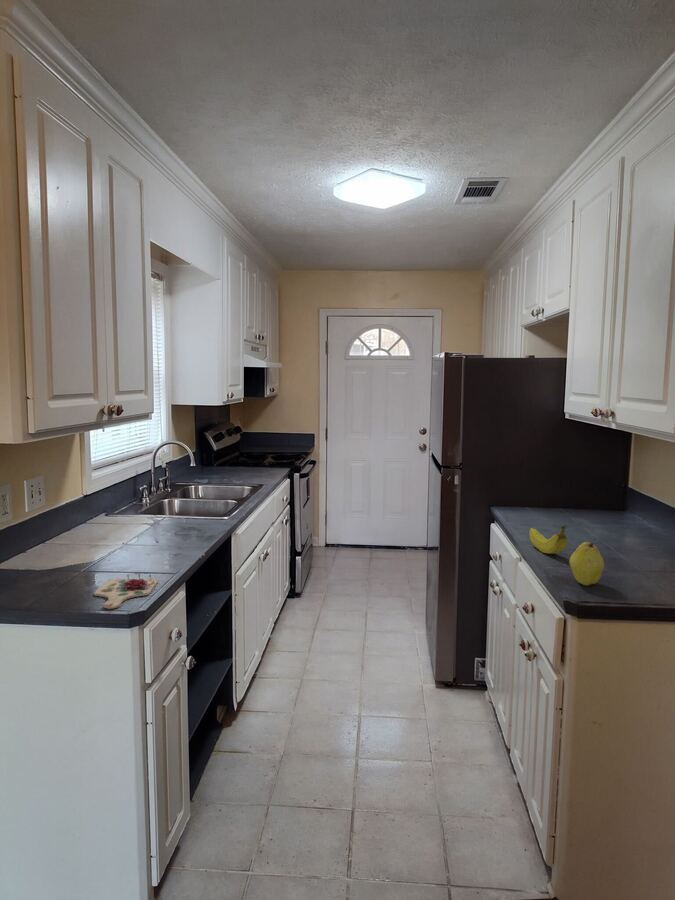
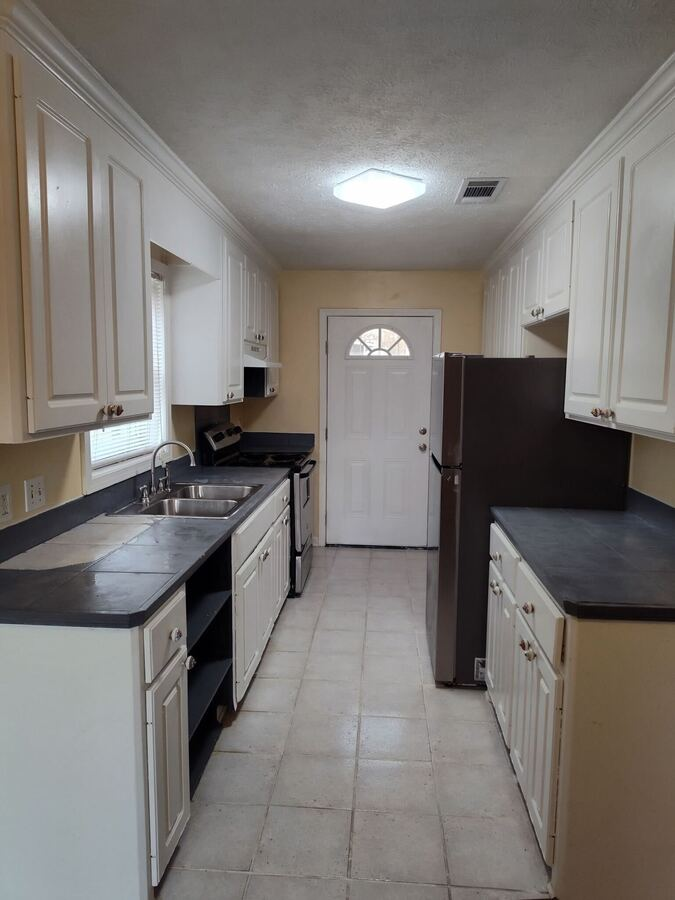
- fruit (544, 537)
- cutting board (122, 589)
- fruit (586, 562)
